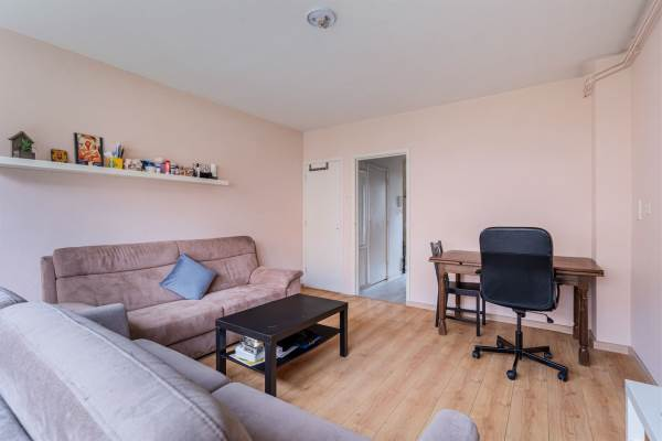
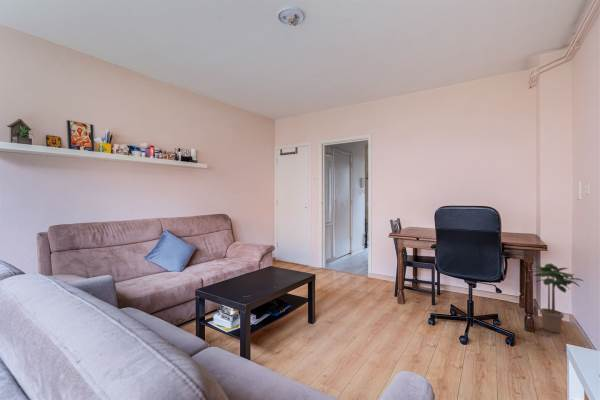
+ potted plant (554, 296)
